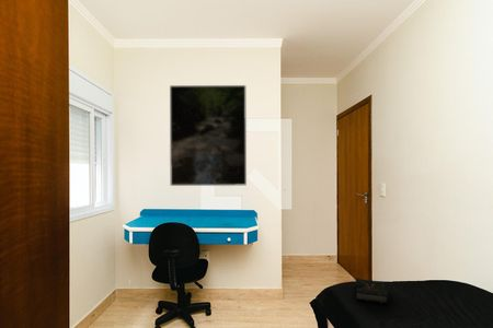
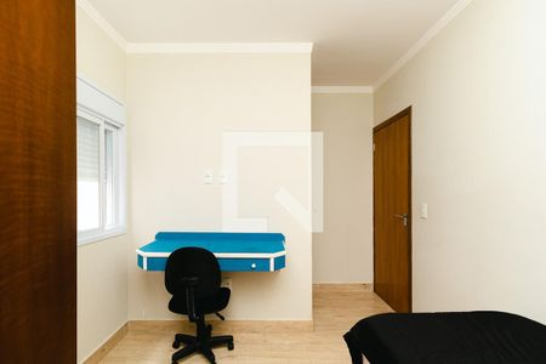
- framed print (208, 136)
- book (370, 290)
